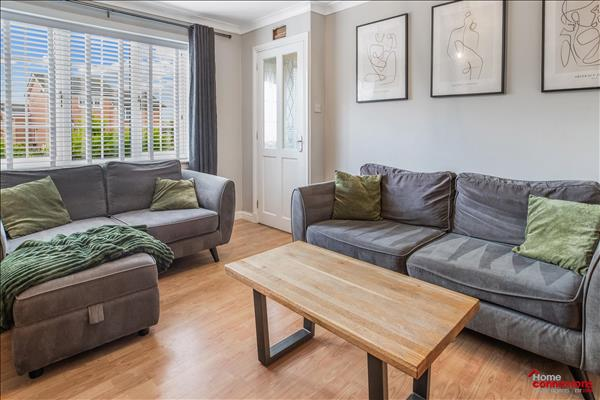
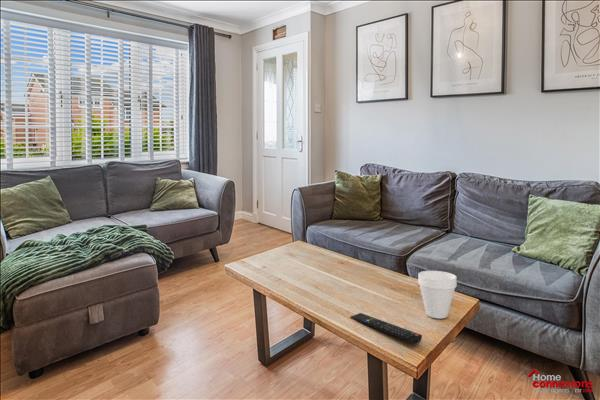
+ remote control (384, 327)
+ cup (436, 294)
